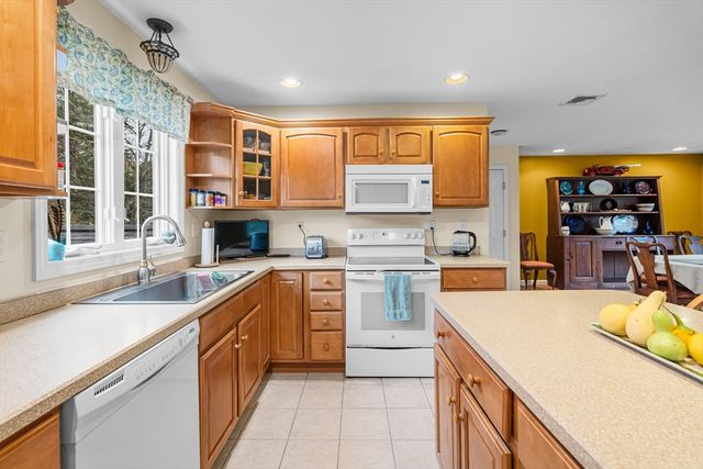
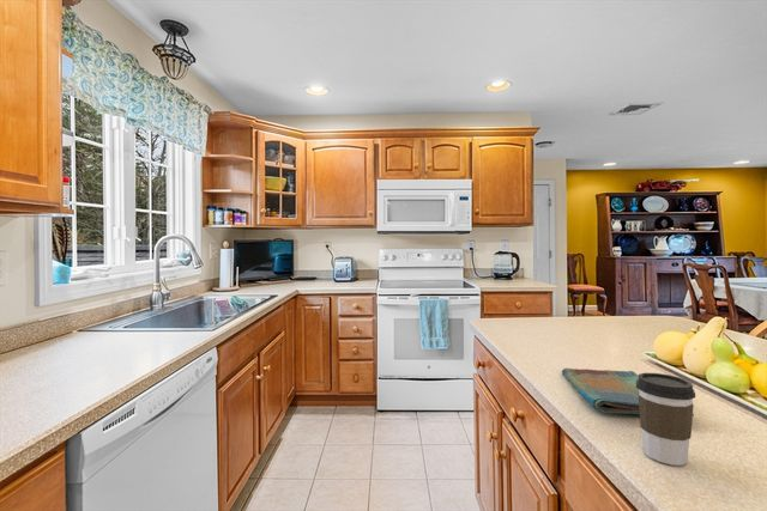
+ dish towel (616, 388)
+ coffee cup (664, 416)
